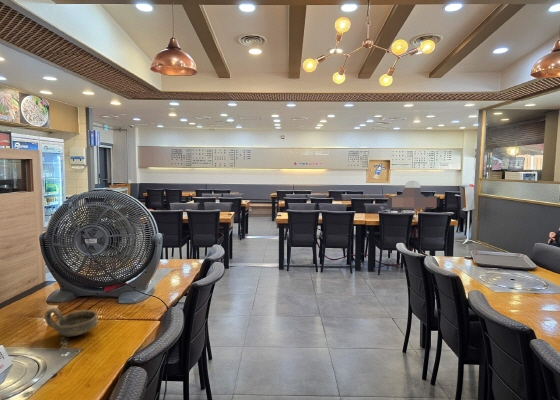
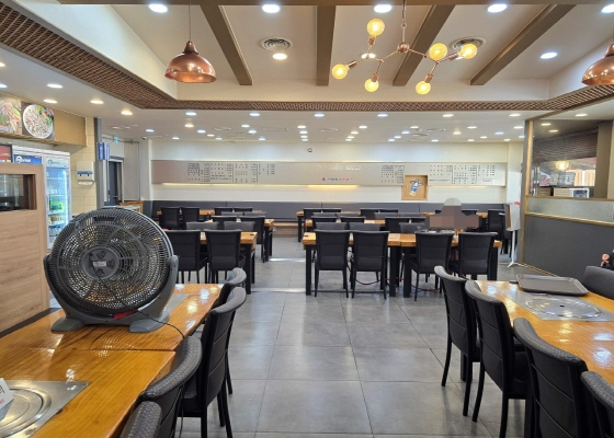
- bowl (72, 320)
